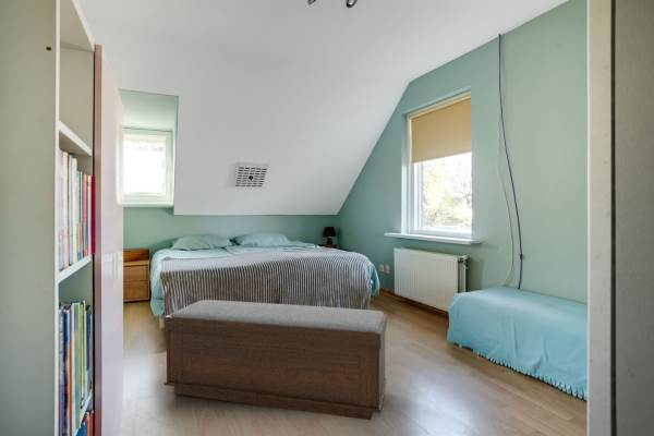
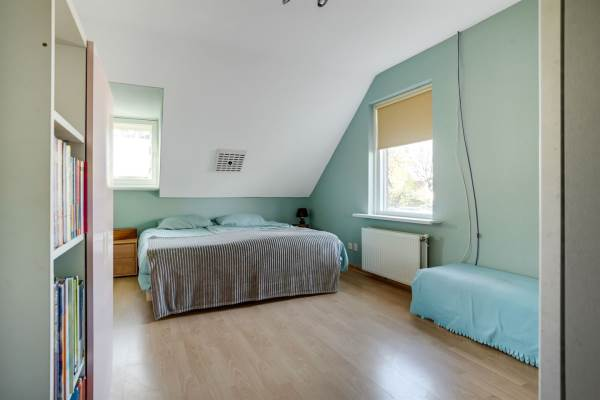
- bench (277, 350)
